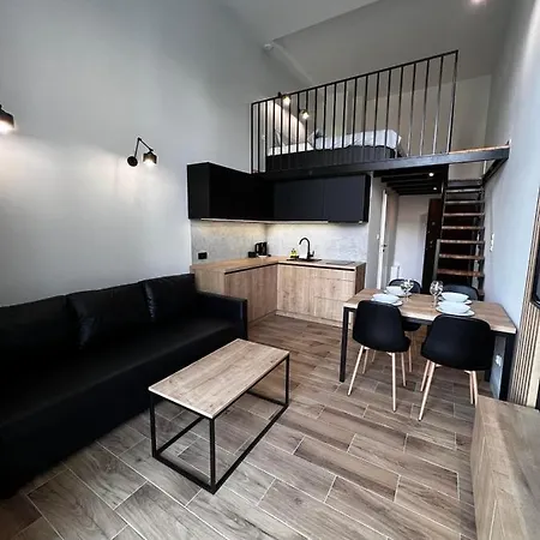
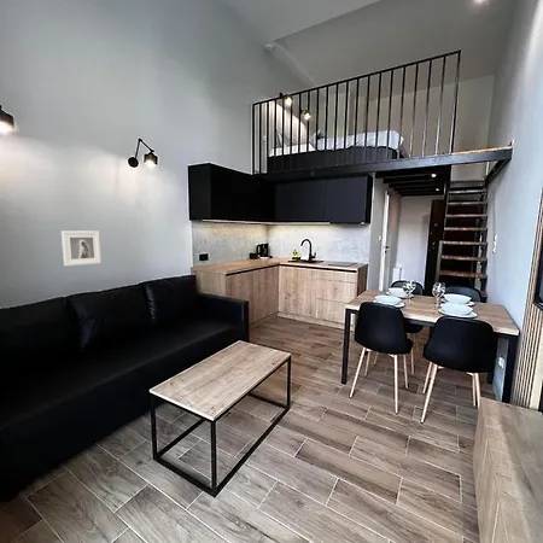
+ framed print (82, 247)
